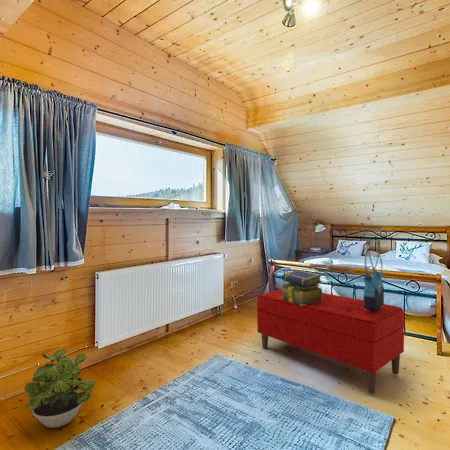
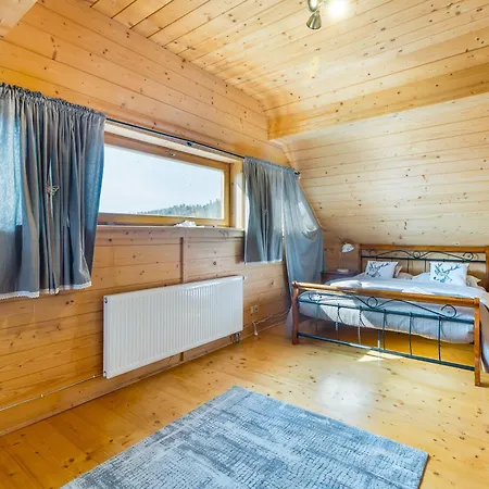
- stack of books (302, 287)
- potted plant (57, 387)
- bench (324, 330)
- tote bag (373, 274)
